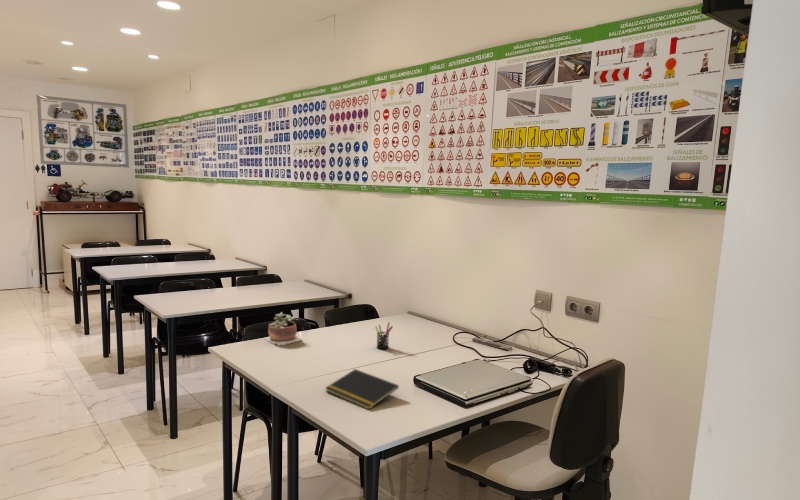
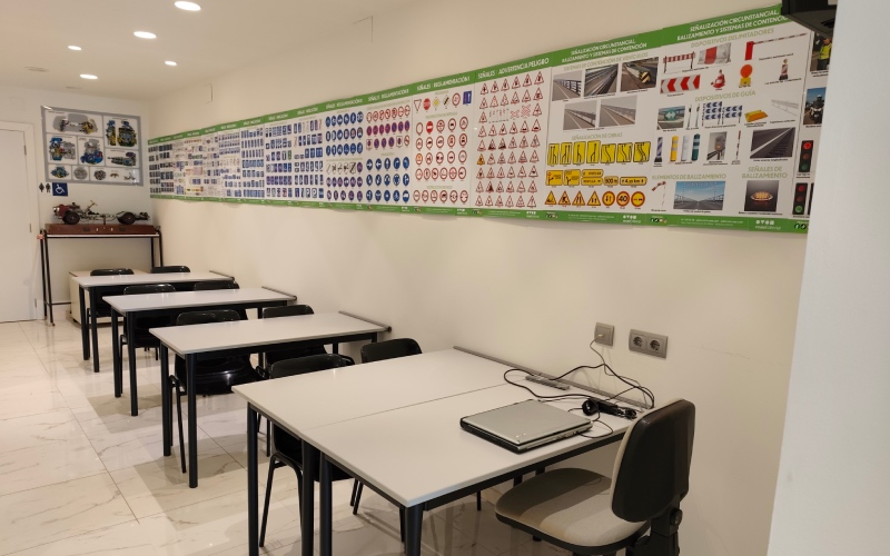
- pen holder (382, 335)
- notepad (361, 387)
- succulent plant (282, 327)
